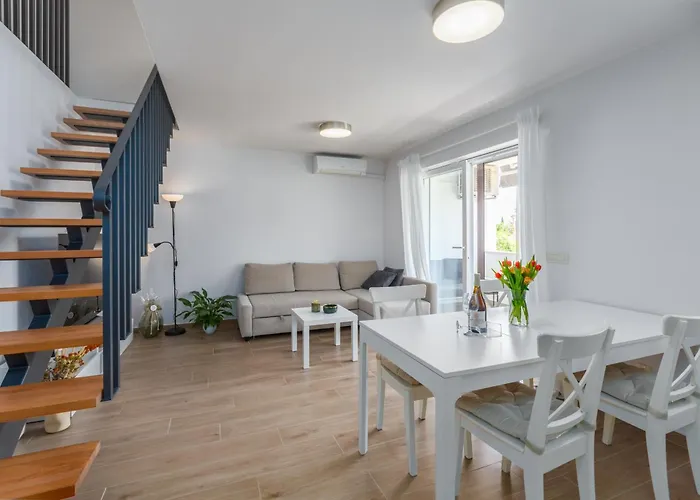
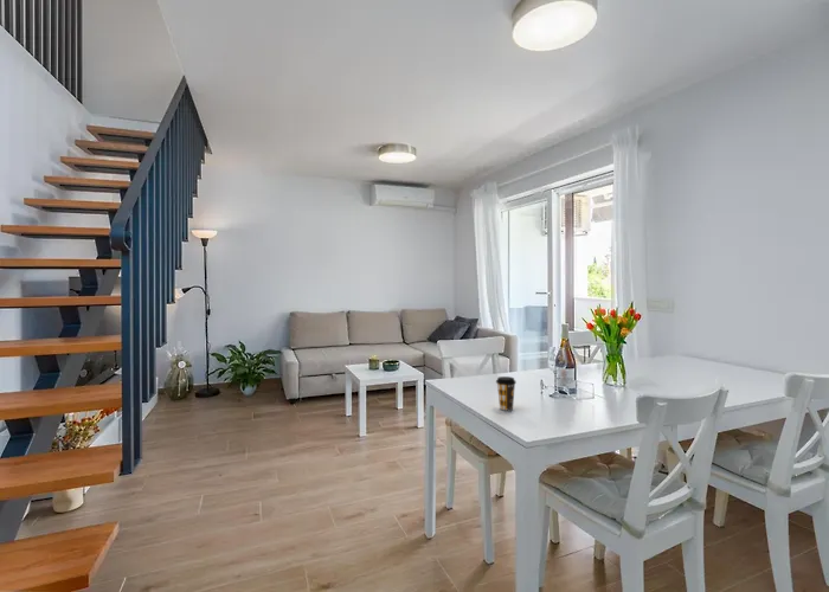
+ coffee cup (506, 393)
